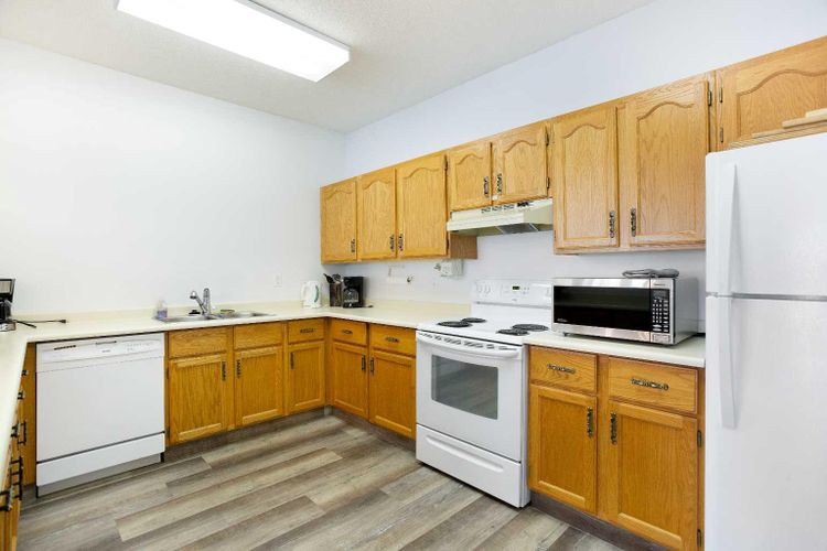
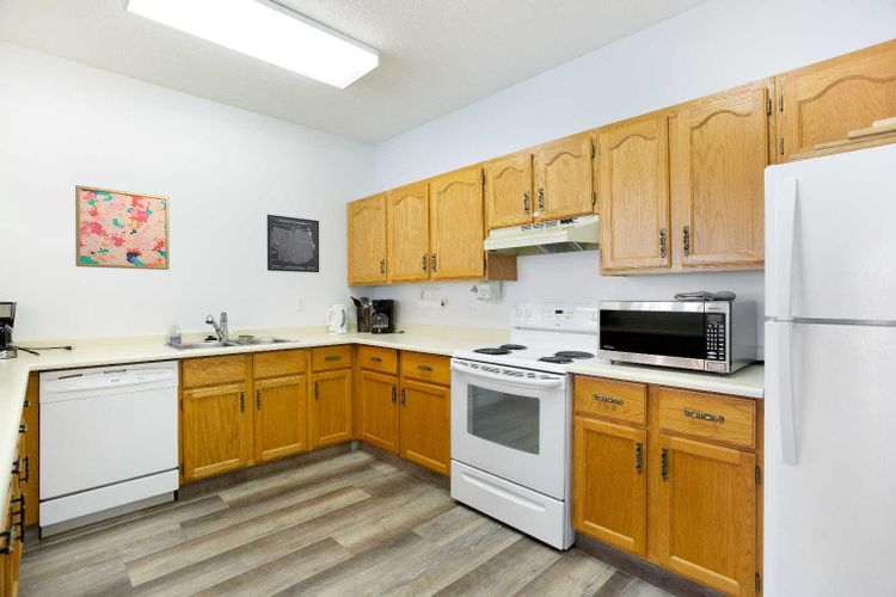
+ wall art (294, 244)
+ wall art (124, 229)
